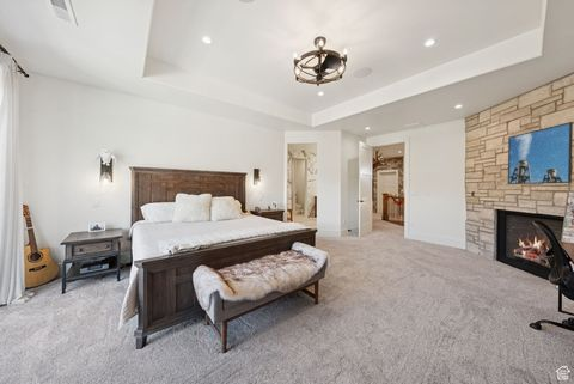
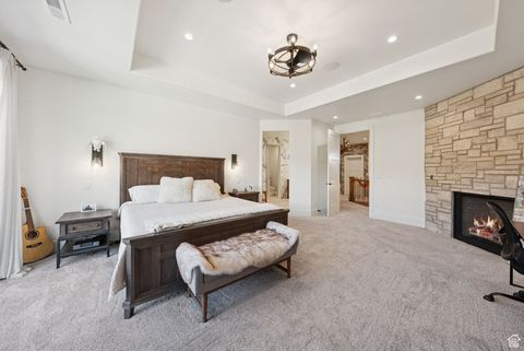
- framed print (536, 157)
